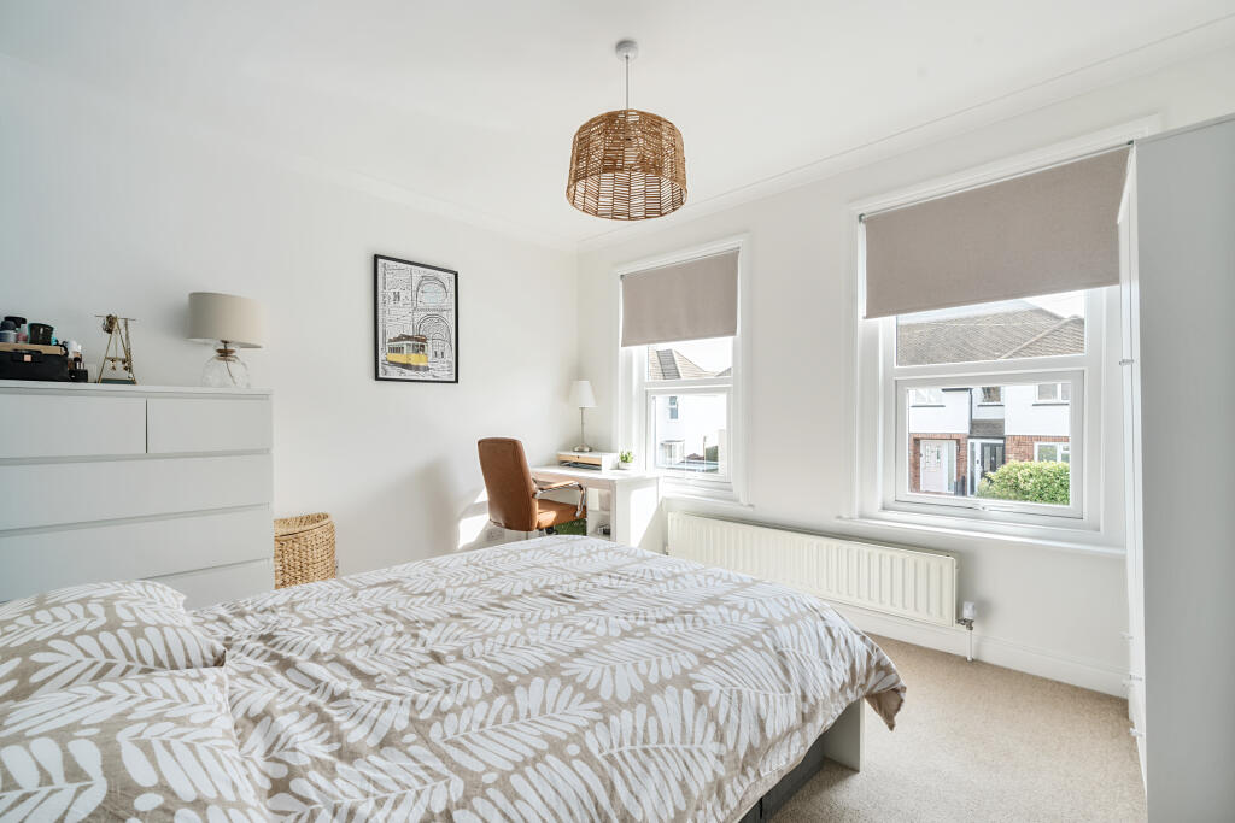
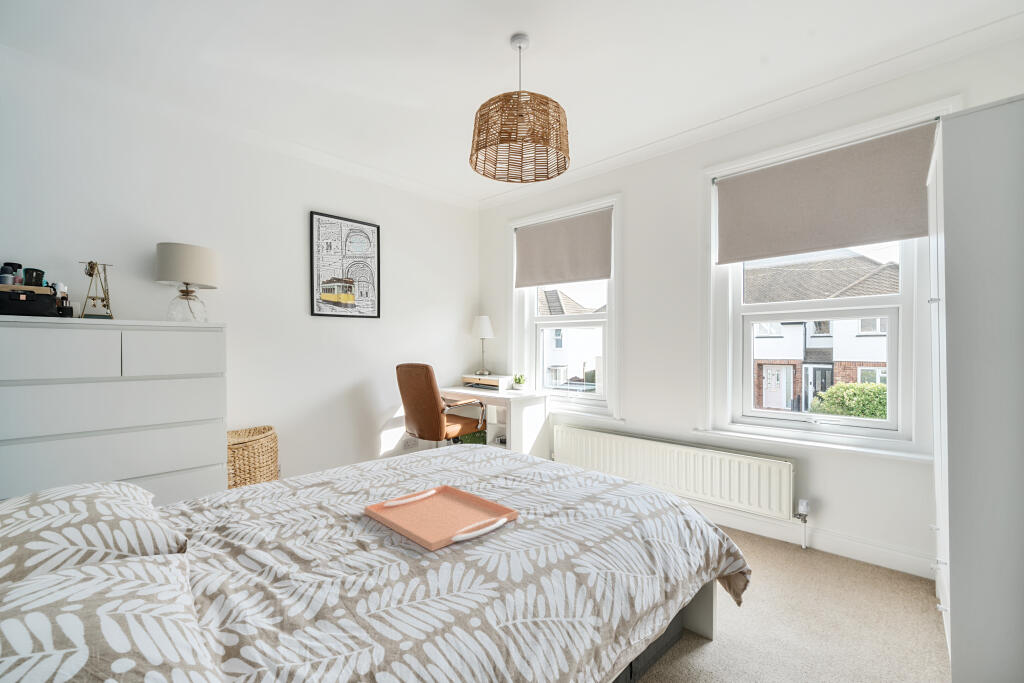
+ serving tray (440, 512)
